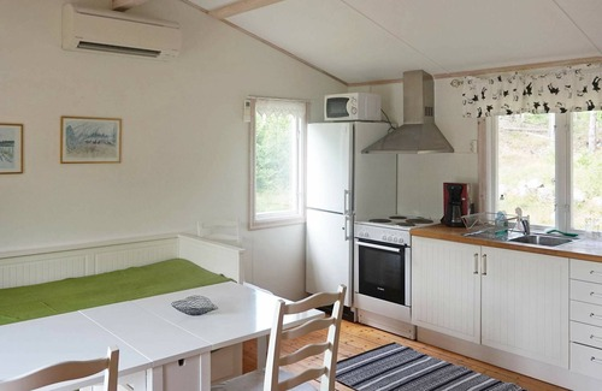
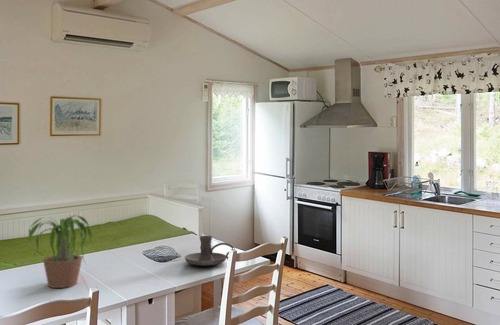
+ potted plant (58, 252)
+ candle holder (210, 250)
